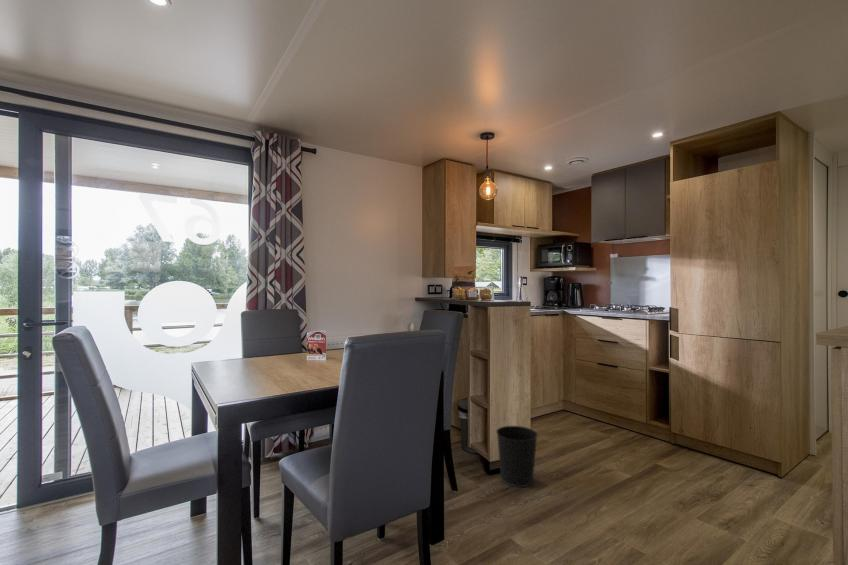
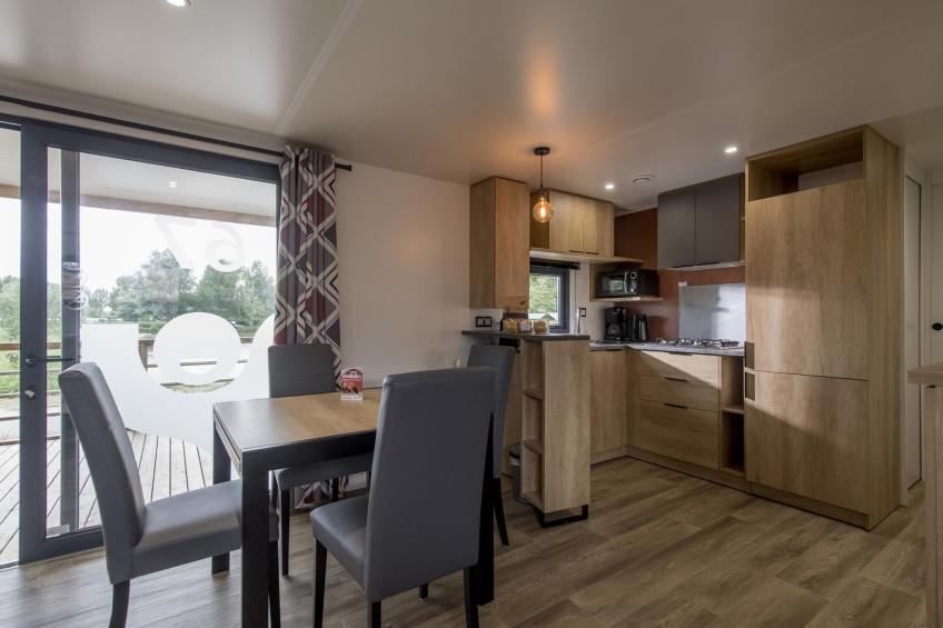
- wastebasket (516, 456)
